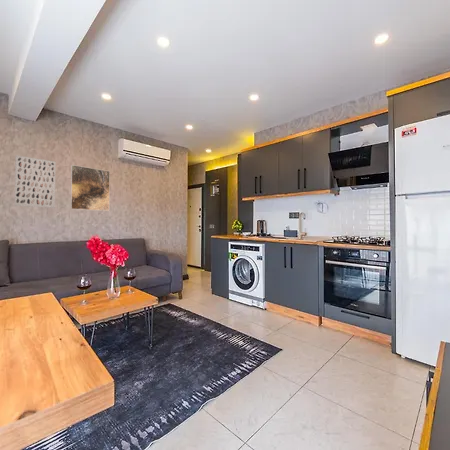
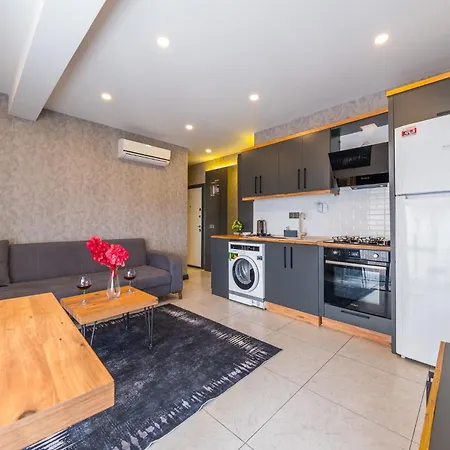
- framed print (91, 189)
- wall art (36, 182)
